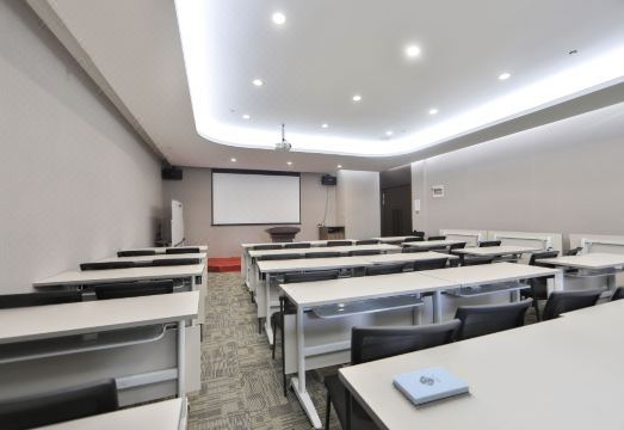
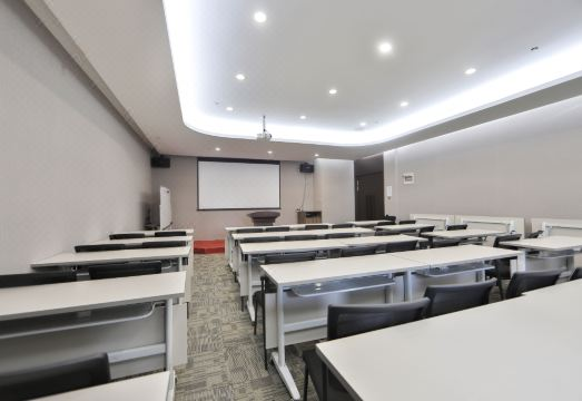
- notepad (428, 382)
